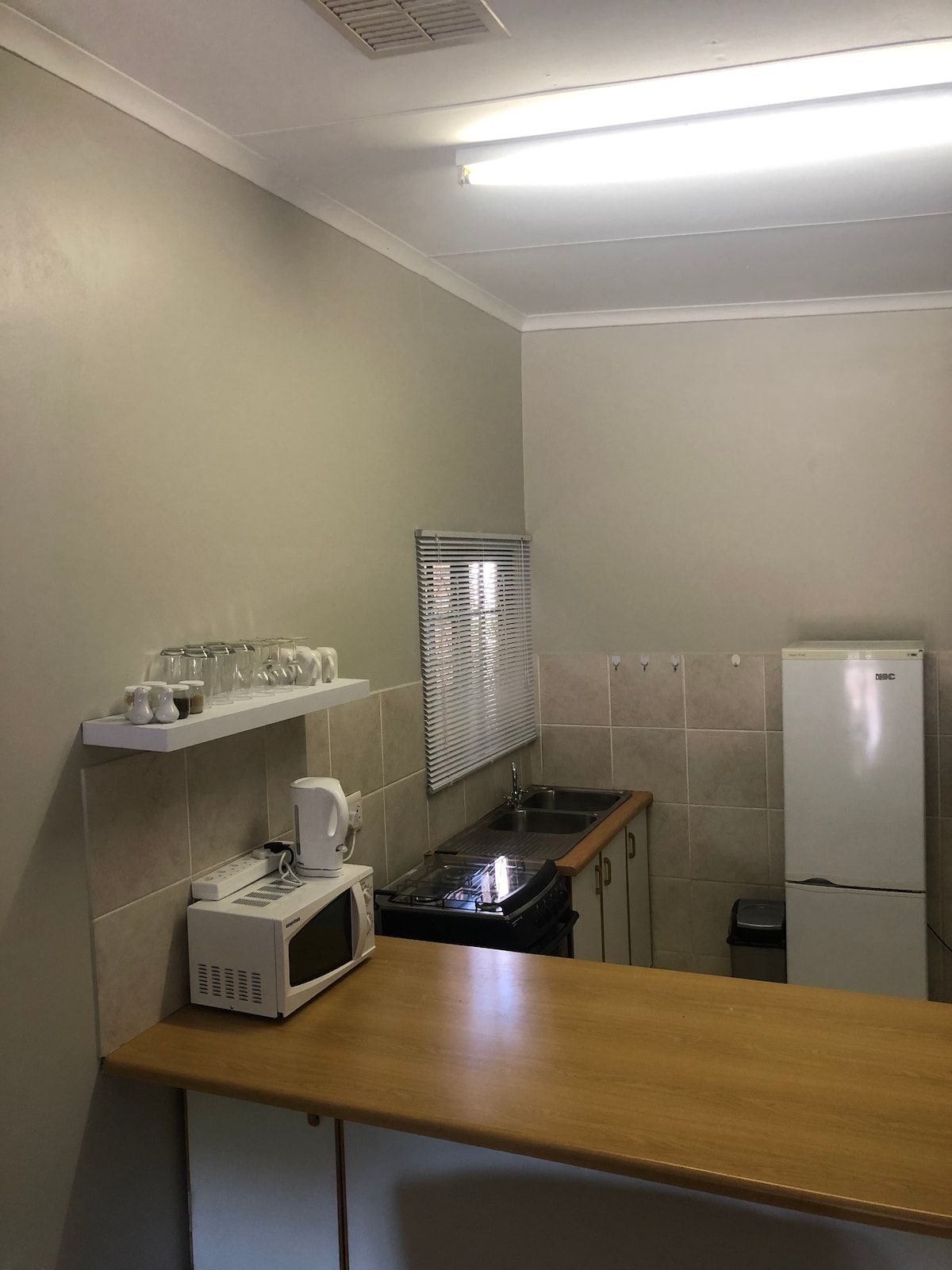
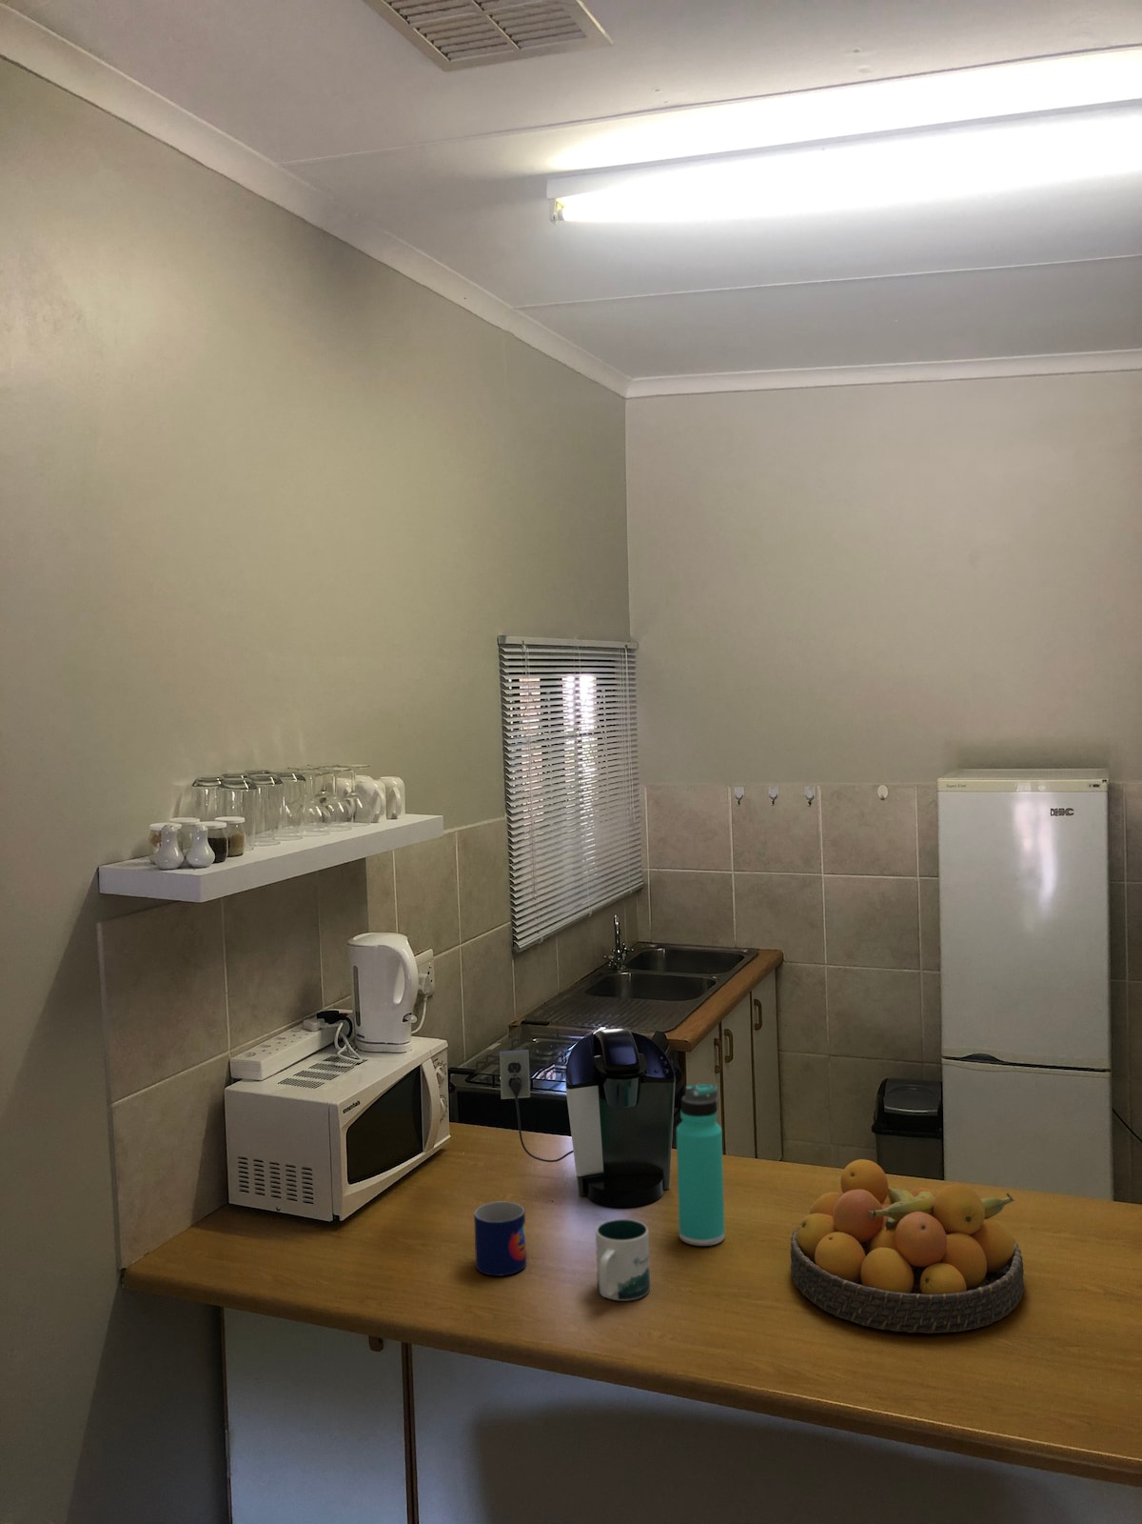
+ coffee maker (589, 1110)
+ thermos bottle (699, 1162)
+ fruit bowl (903, 1230)
+ mug (505, 1234)
+ mug (618, 1264)
